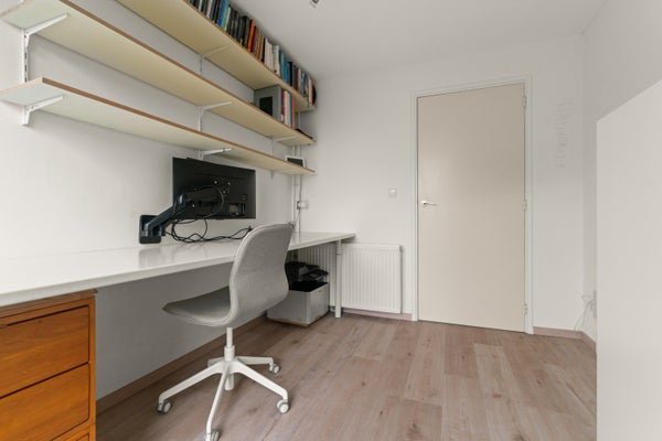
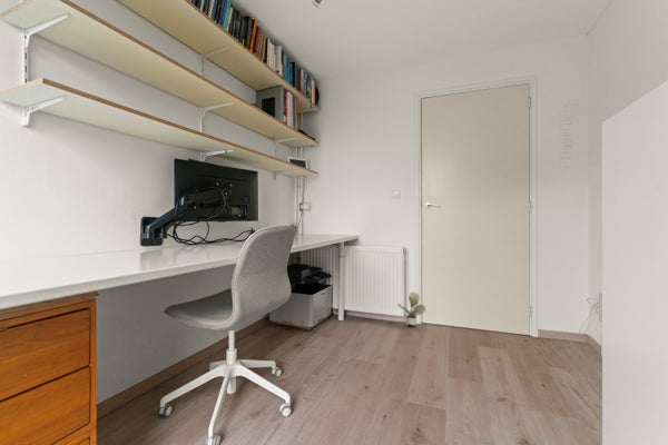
+ potted plant (411, 310)
